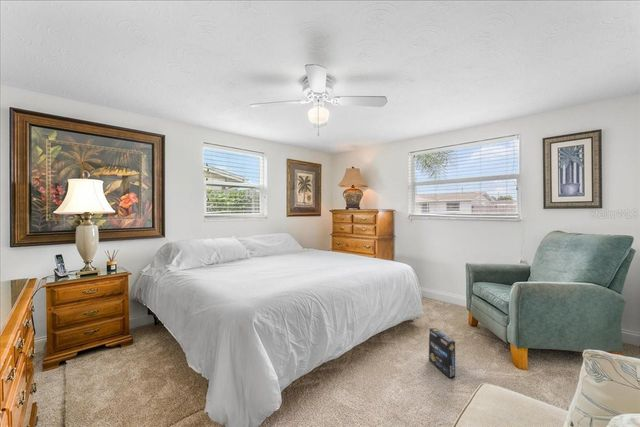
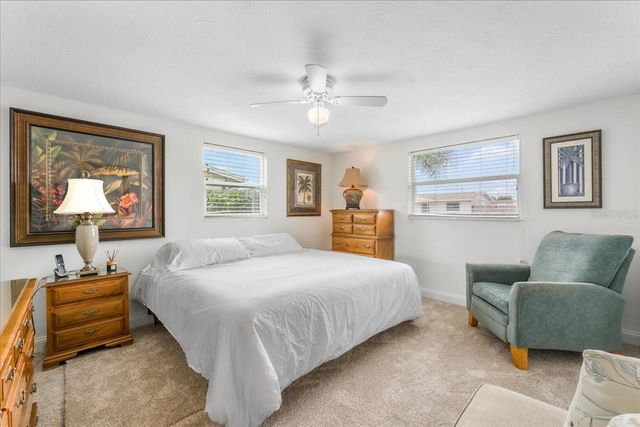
- box (441, 351)
